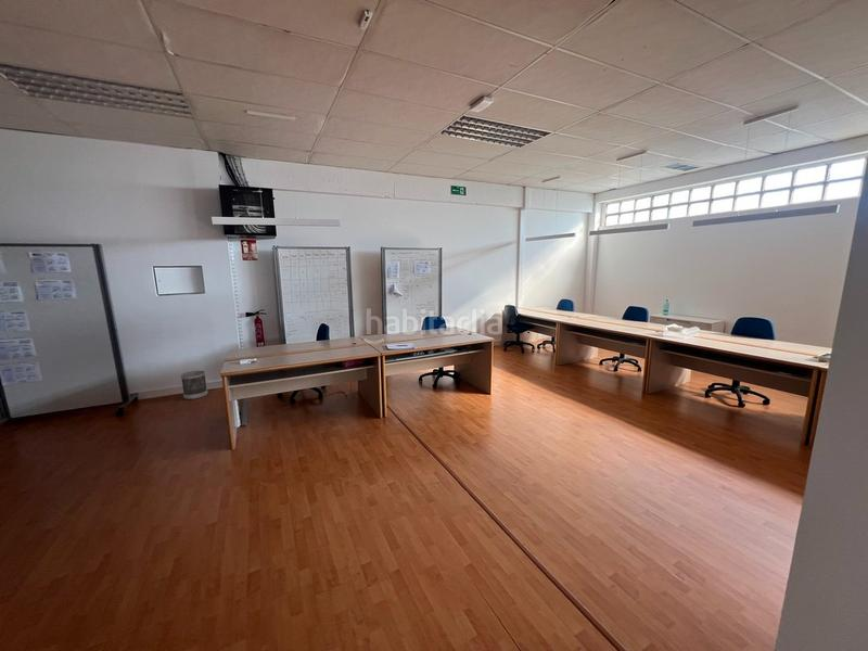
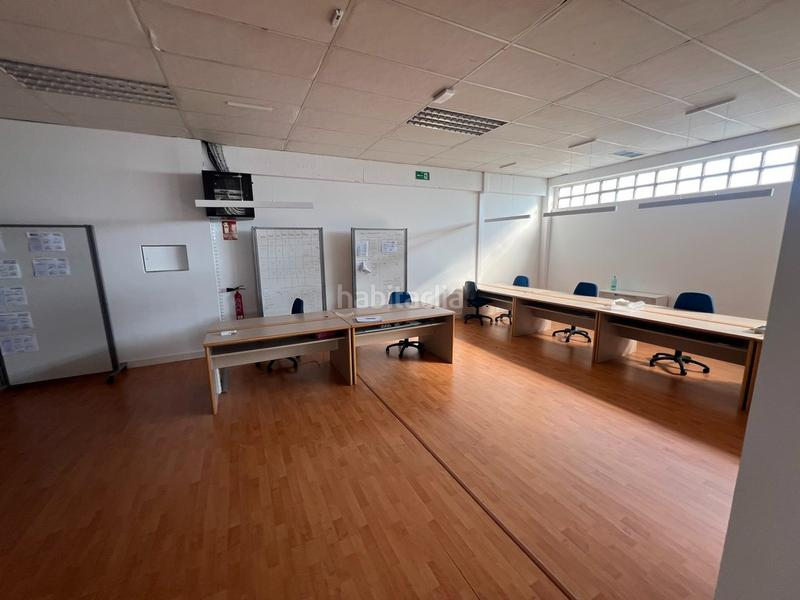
- wastebasket (194, 384)
